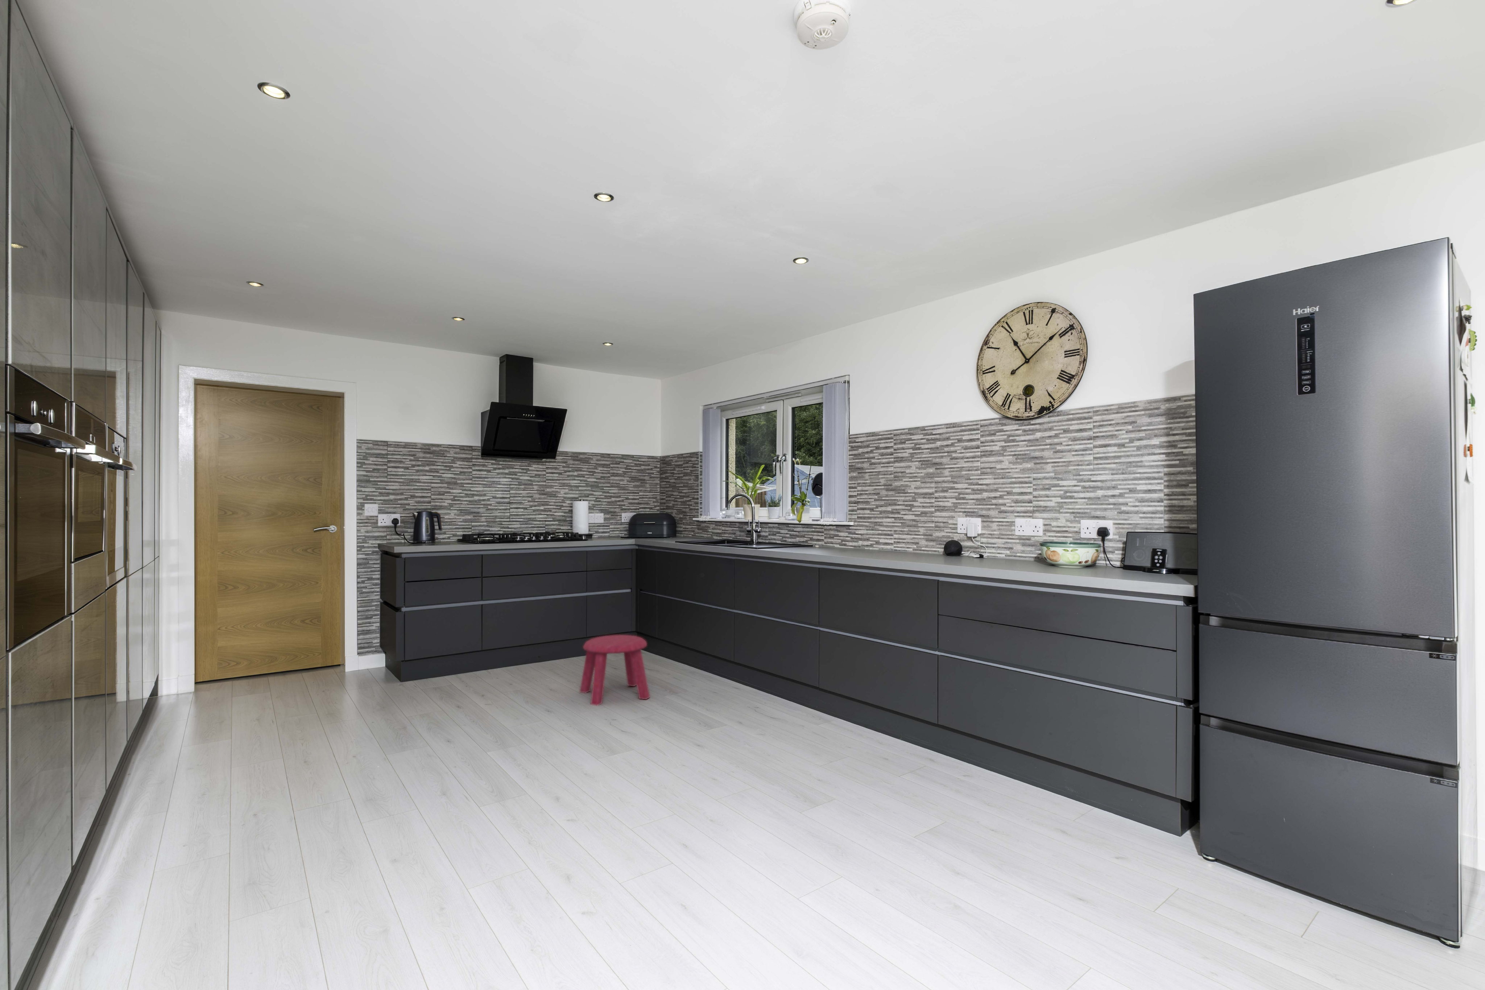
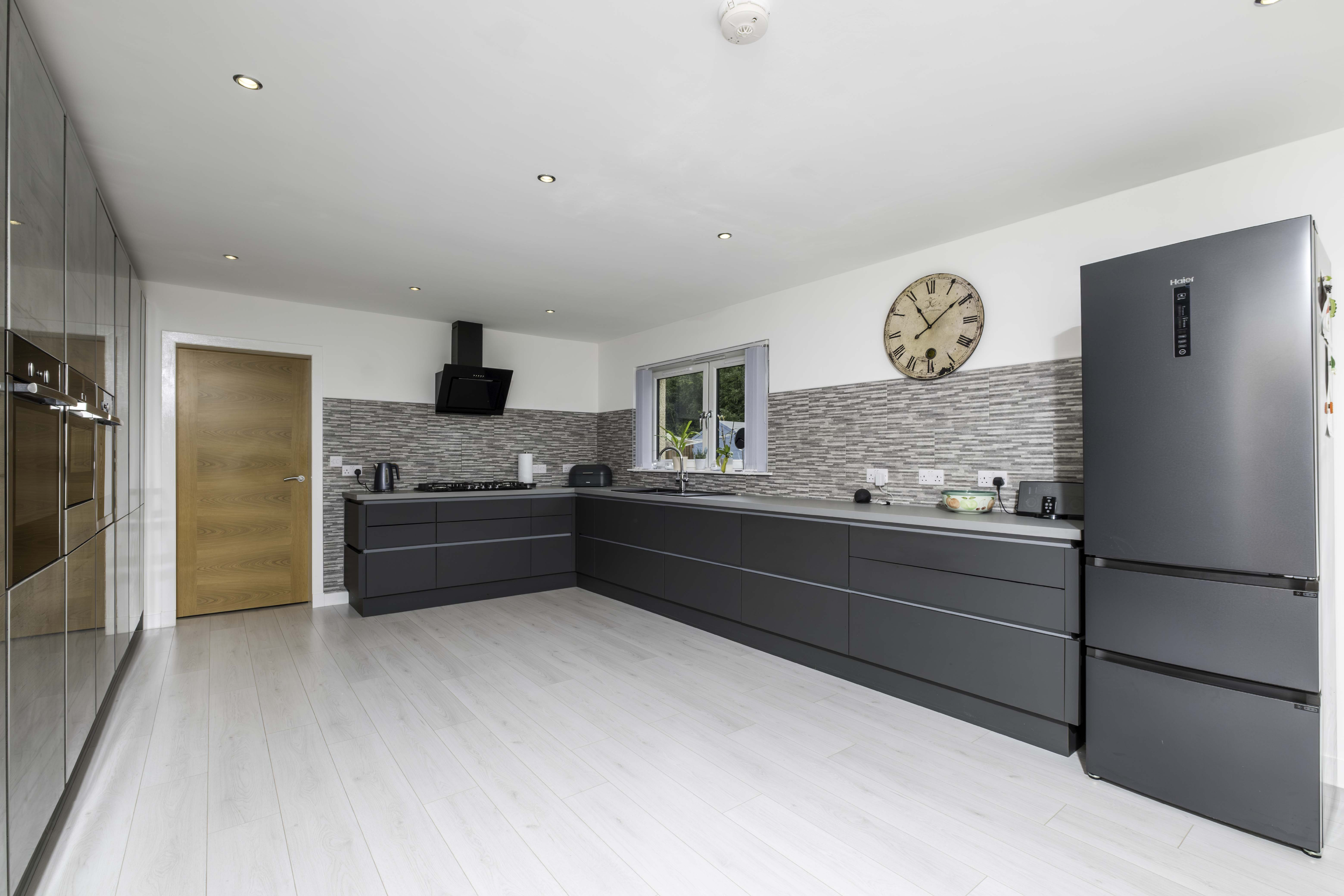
- stool (605, 665)
